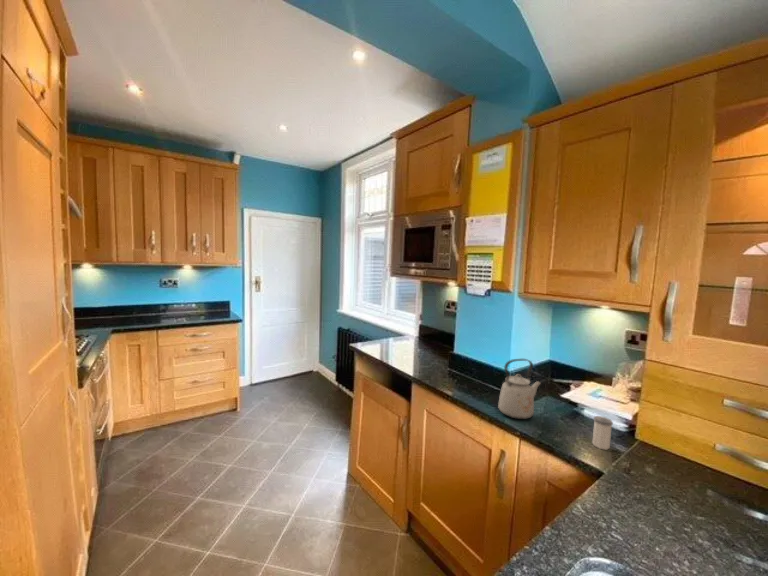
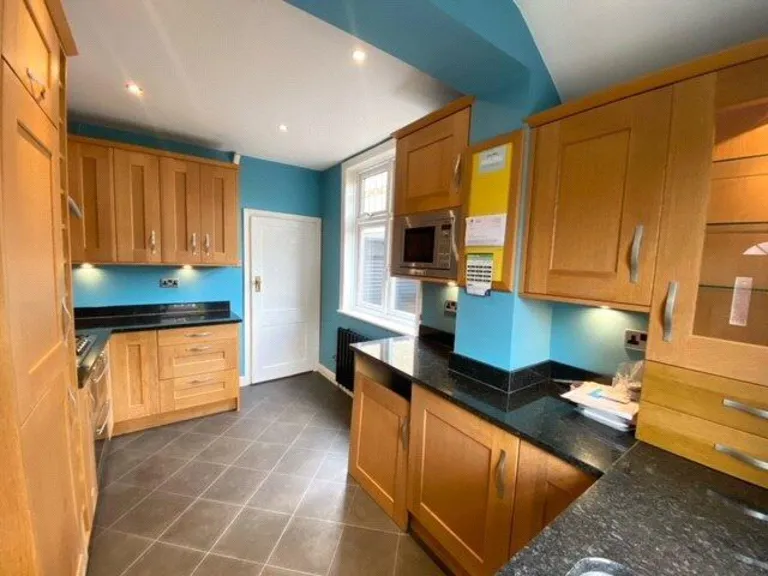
- kettle (522, 386)
- salt shaker (601, 432)
